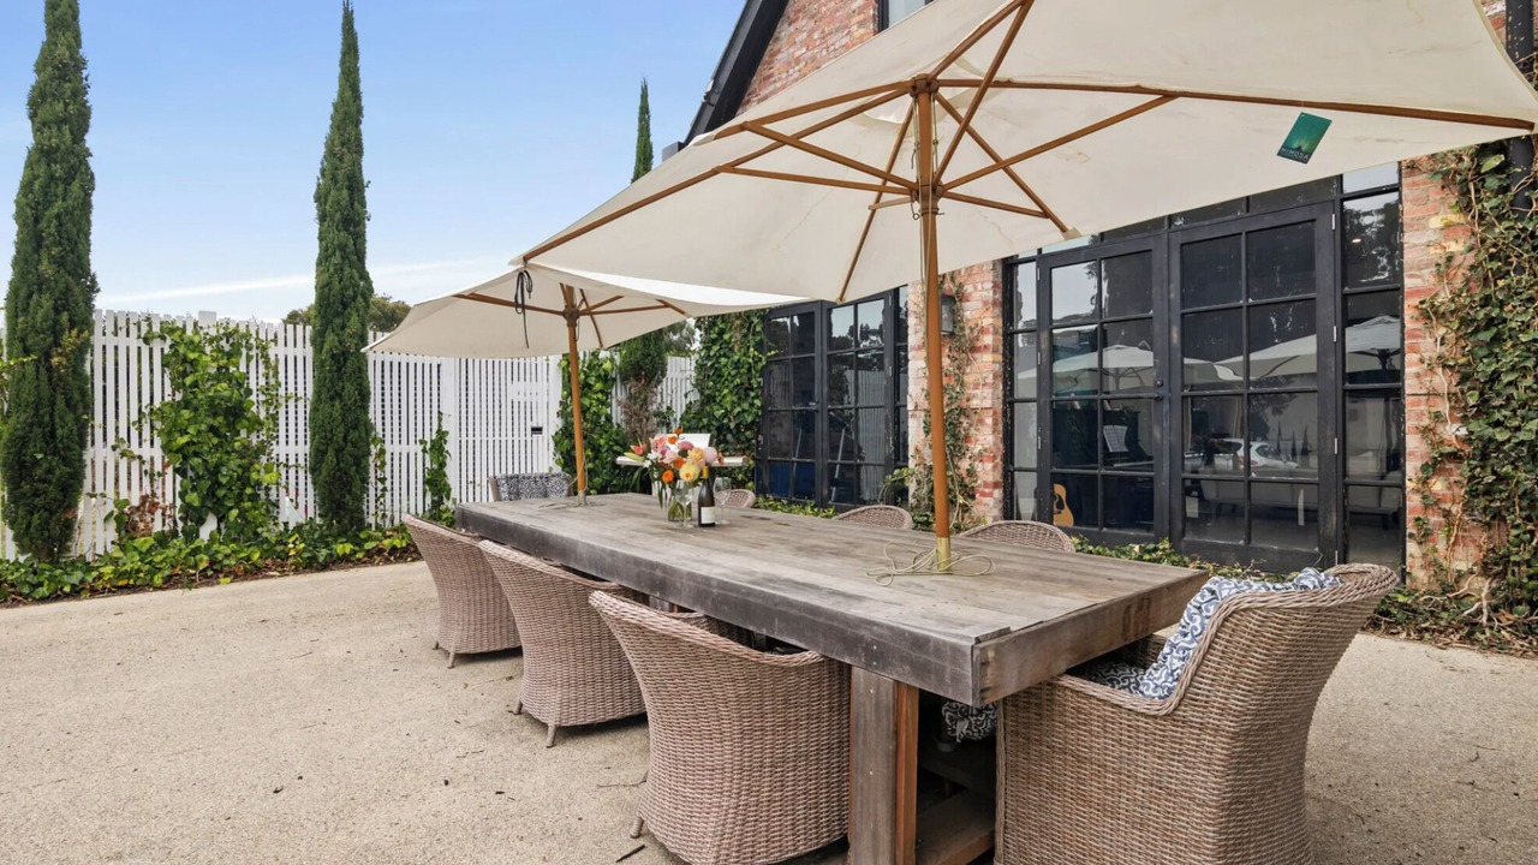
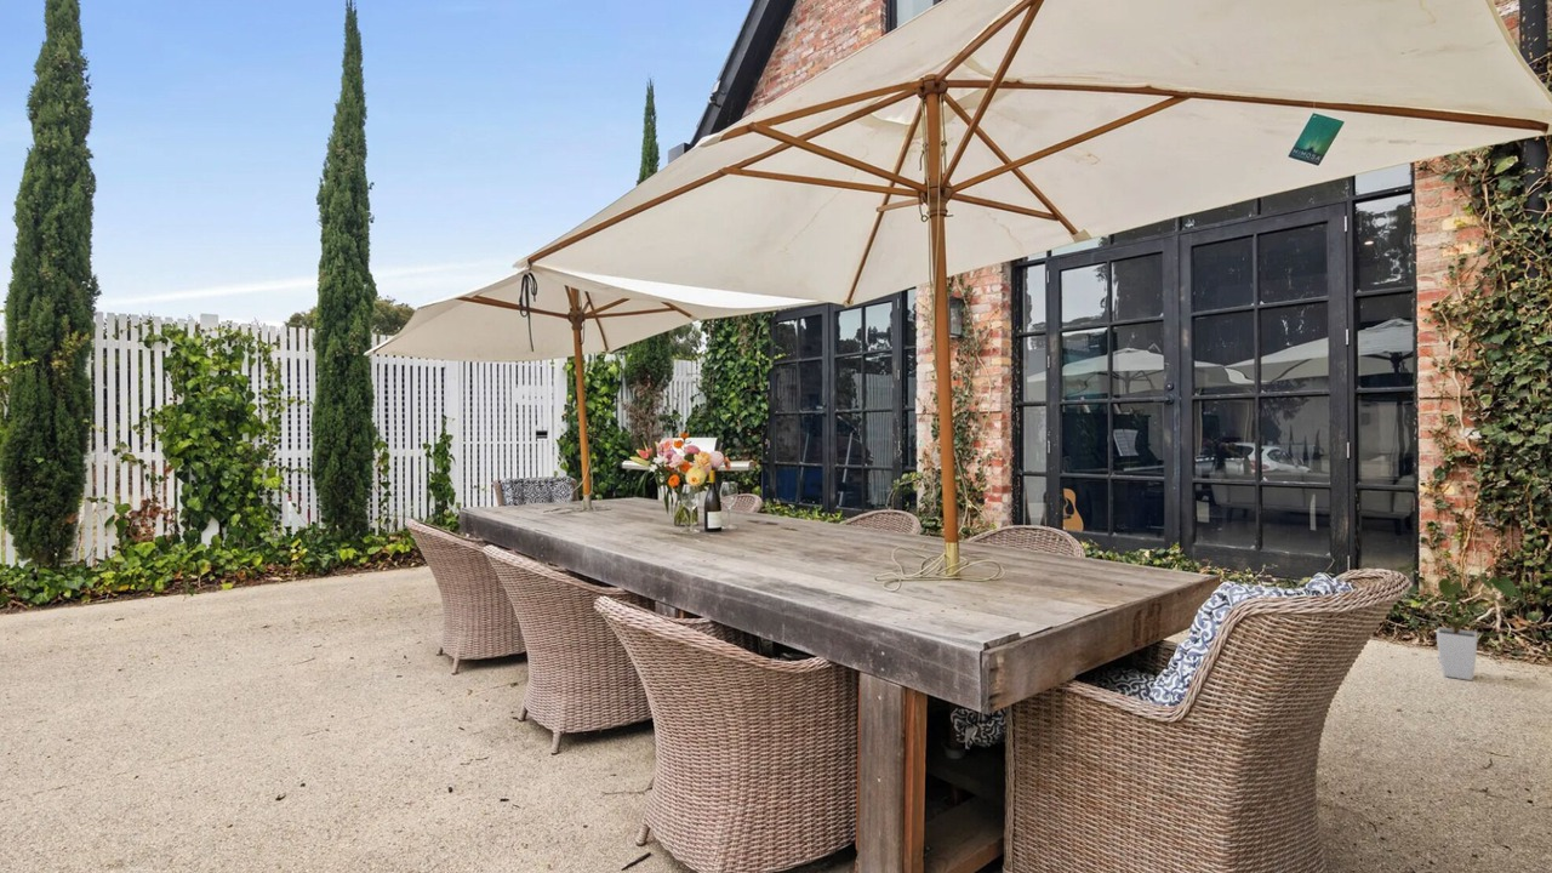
+ house plant (1457, 622)
